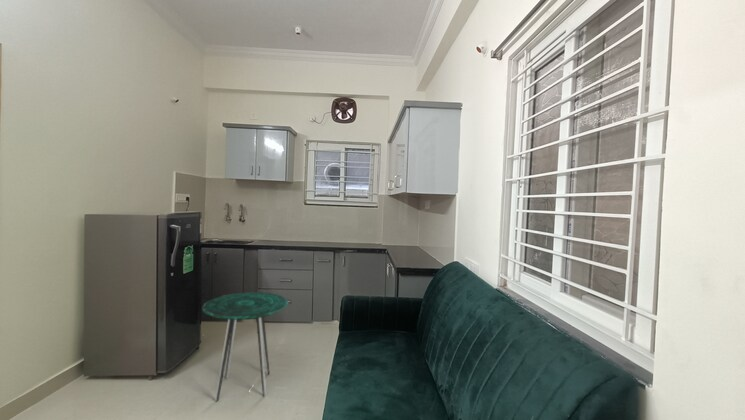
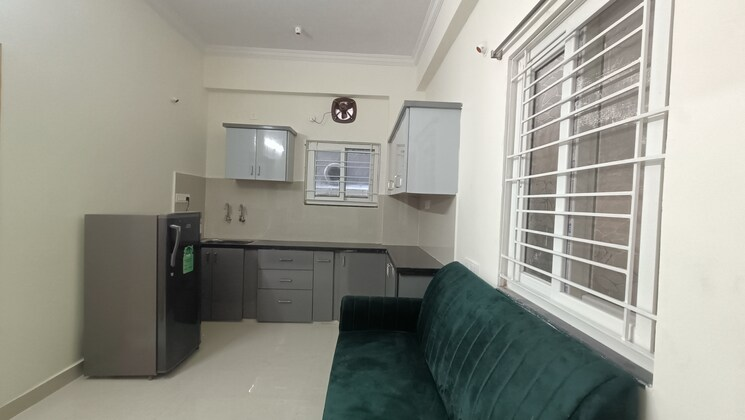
- side table (258, 342)
